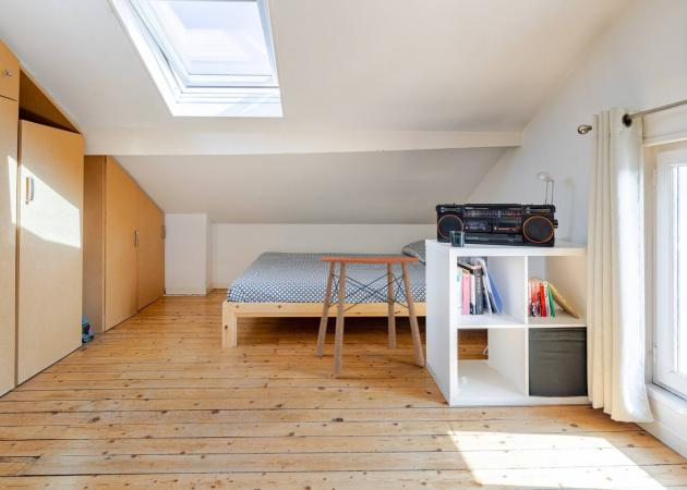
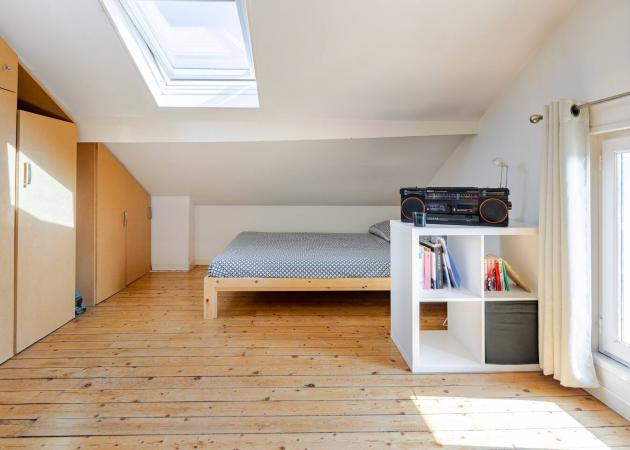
- side table (363, 299)
